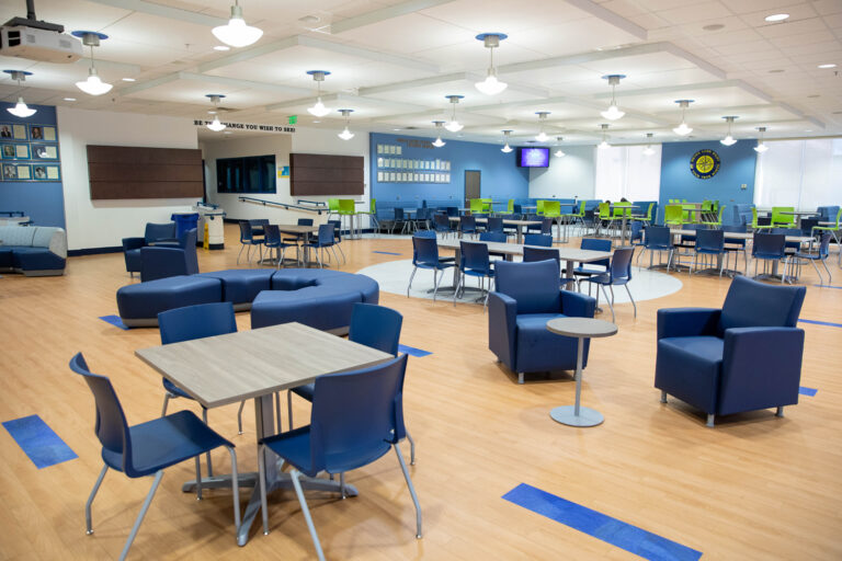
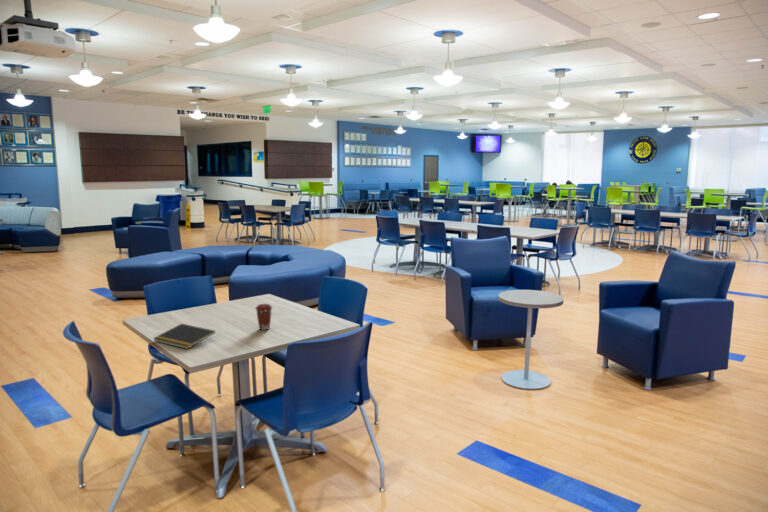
+ notepad (184, 335)
+ coffee cup (264, 317)
